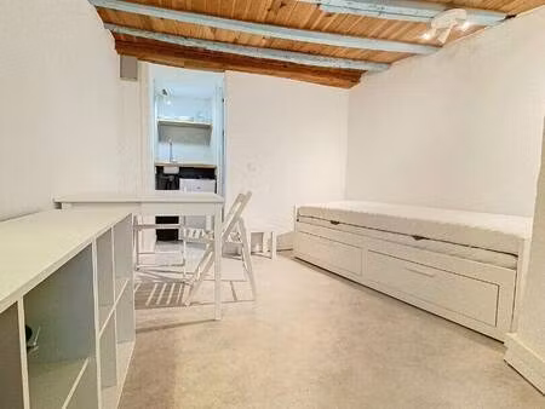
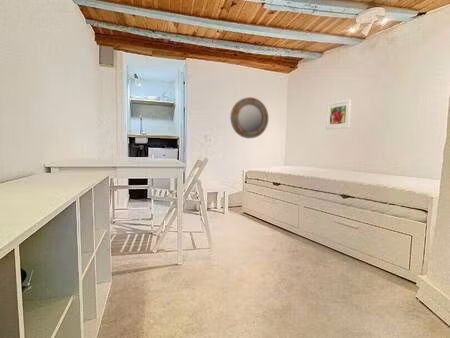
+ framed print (338, 115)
+ home mirror (249, 118)
